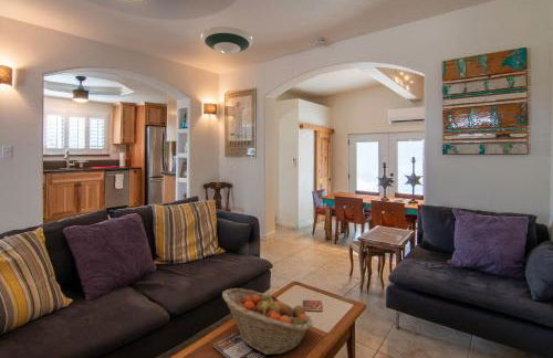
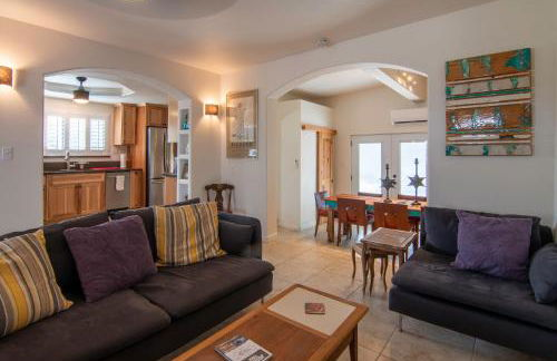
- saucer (227, 45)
- fruit basket (265, 314)
